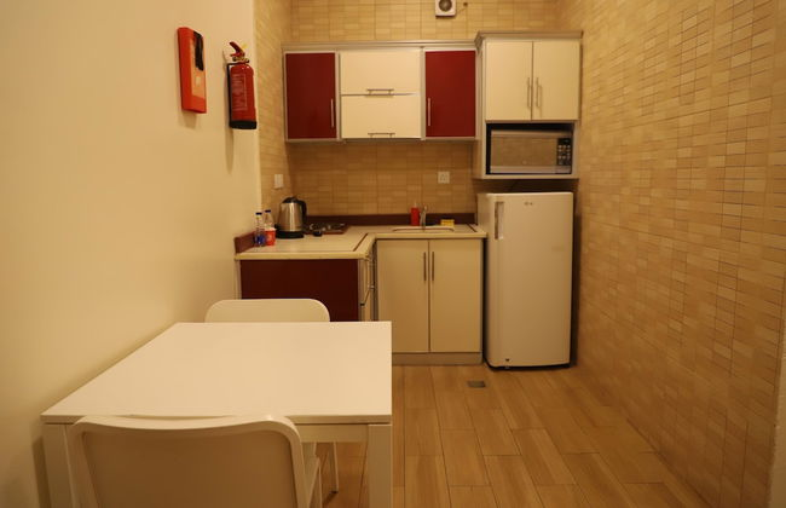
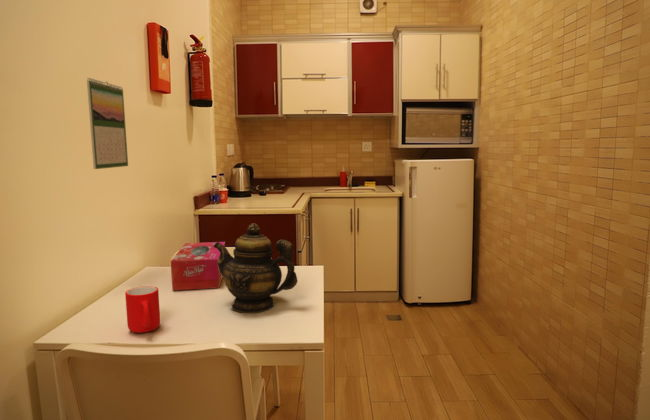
+ calendar (109, 124)
+ teapot (254, 264)
+ cup (144, 312)
+ tissue box (200, 264)
